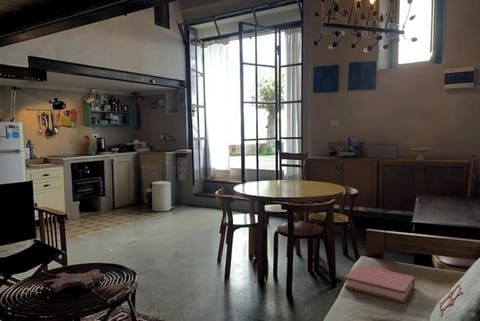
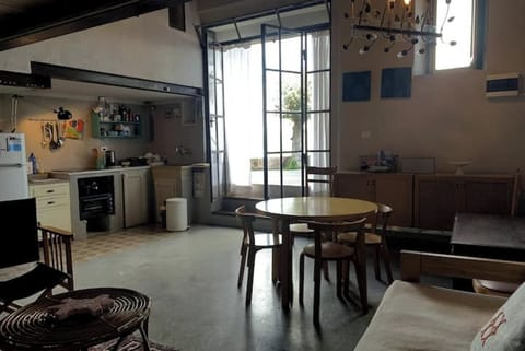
- hardback book (379, 281)
